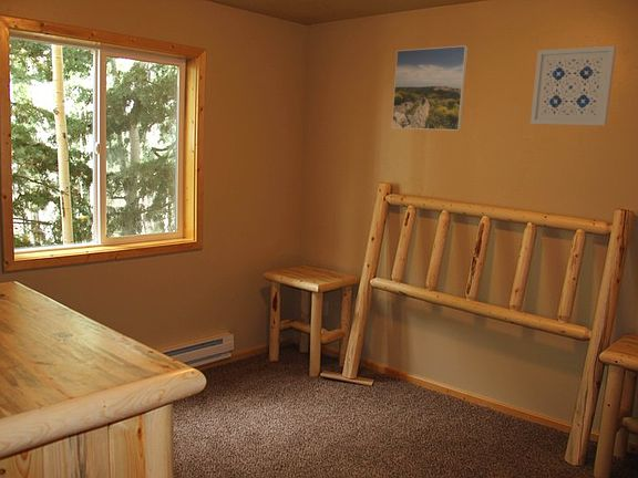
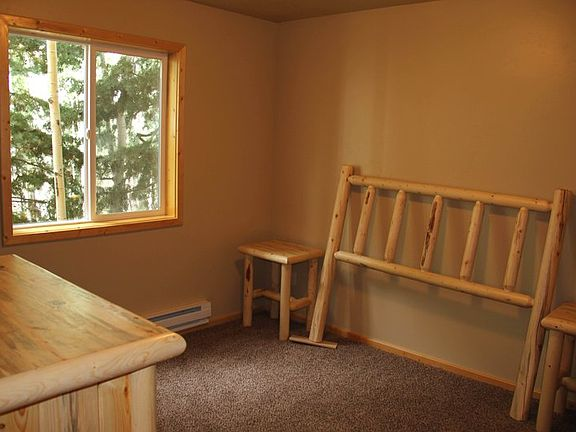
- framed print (428, 89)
- wall art (570, 86)
